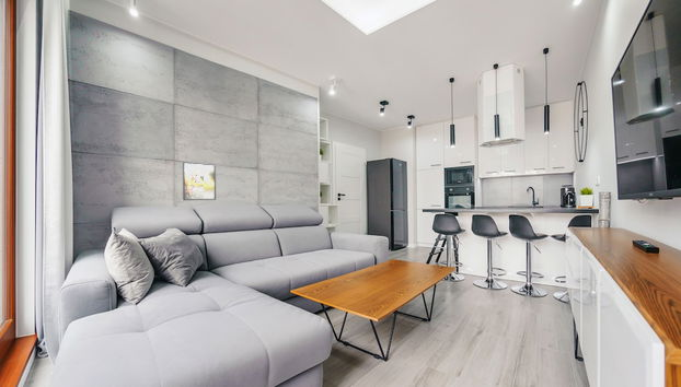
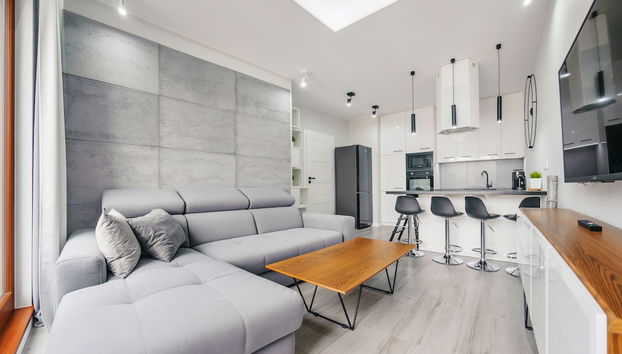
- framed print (199, 181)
